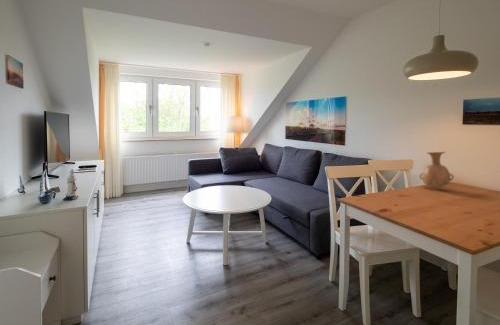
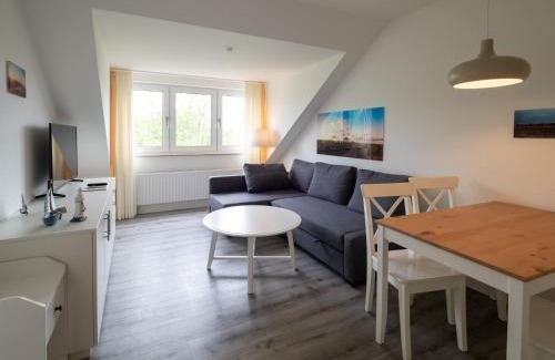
- vase (436, 170)
